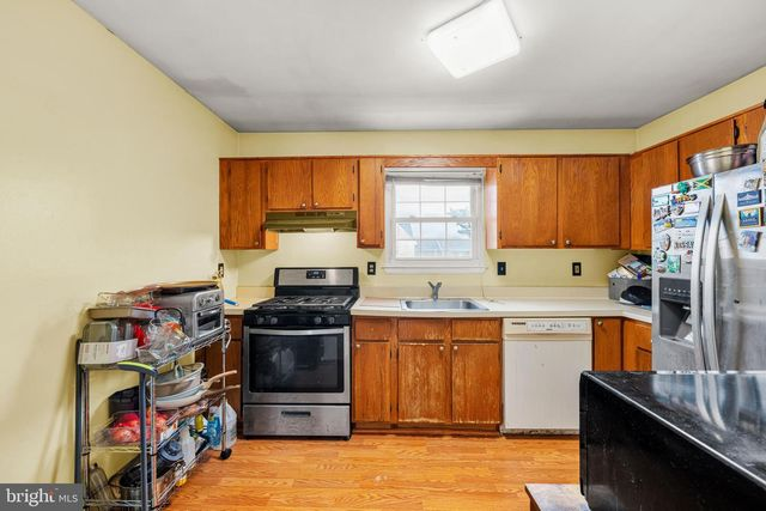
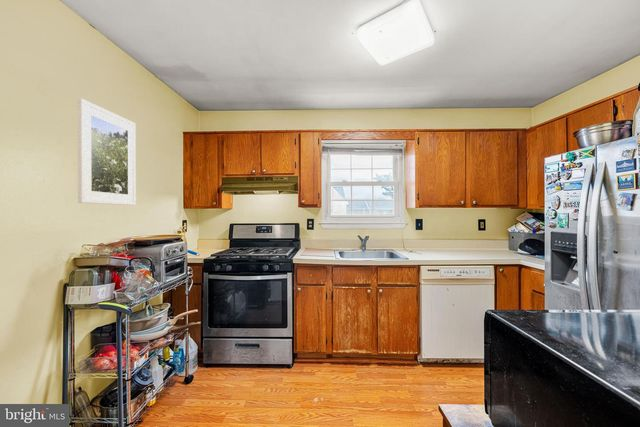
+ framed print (110, 158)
